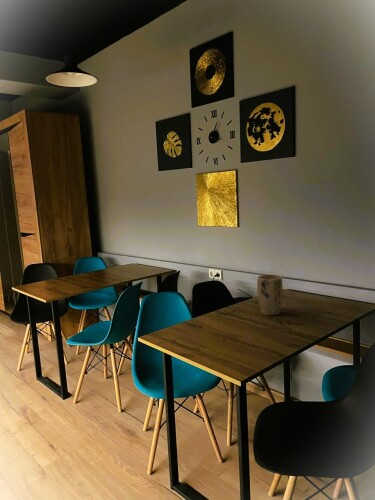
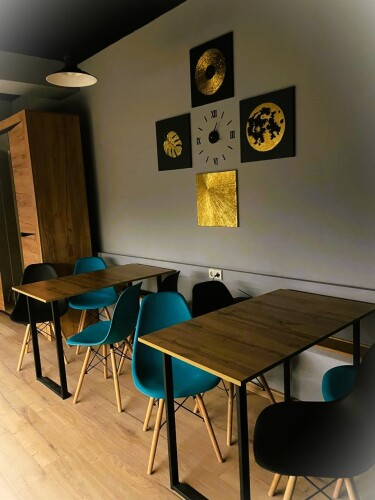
- plant pot (270, 295)
